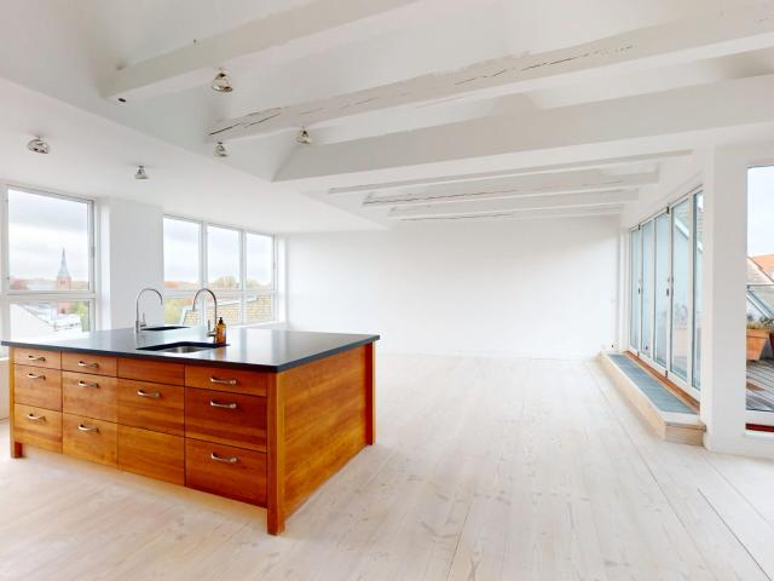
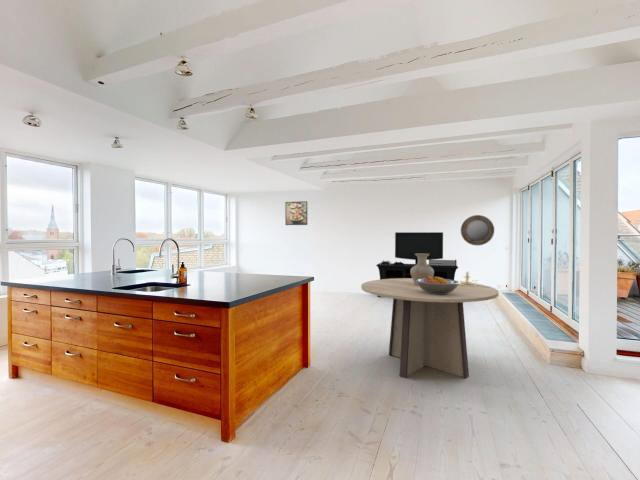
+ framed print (296, 213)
+ vase (422, 269)
+ candle holder (468, 275)
+ dining table (425, 325)
+ media console (416, 264)
+ home mirror (477, 230)
+ fruit bowl (437, 285)
